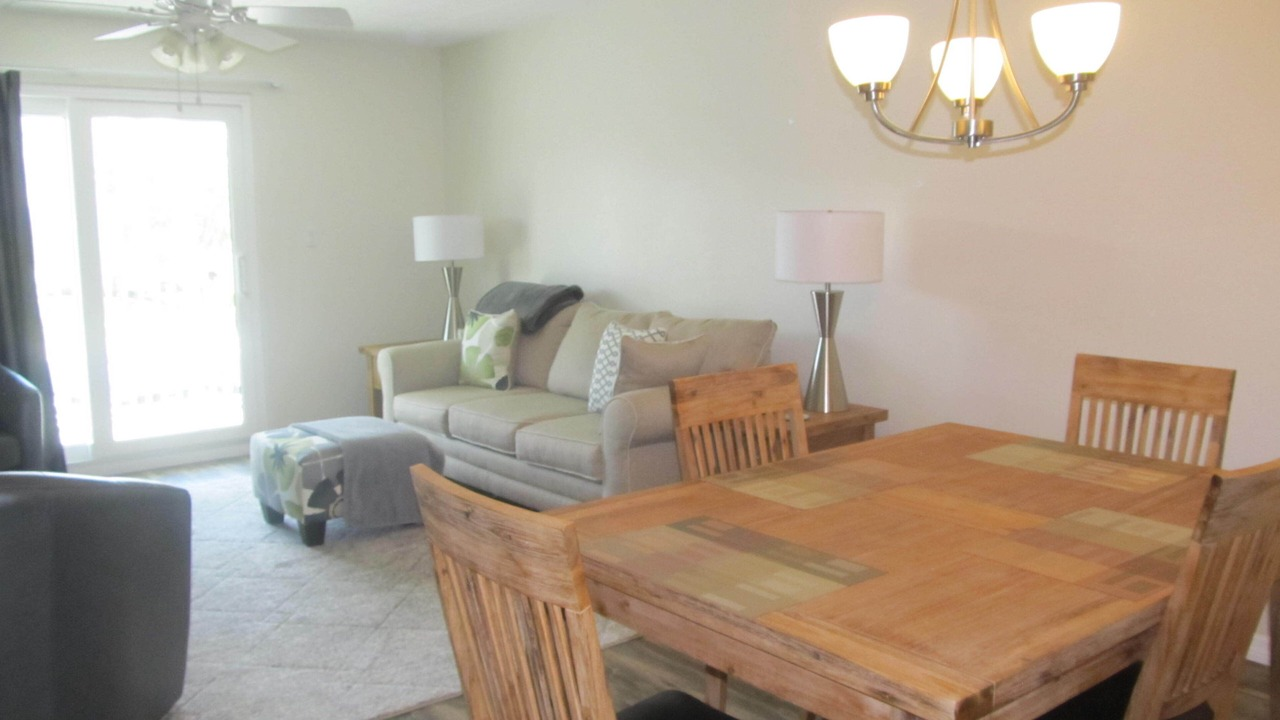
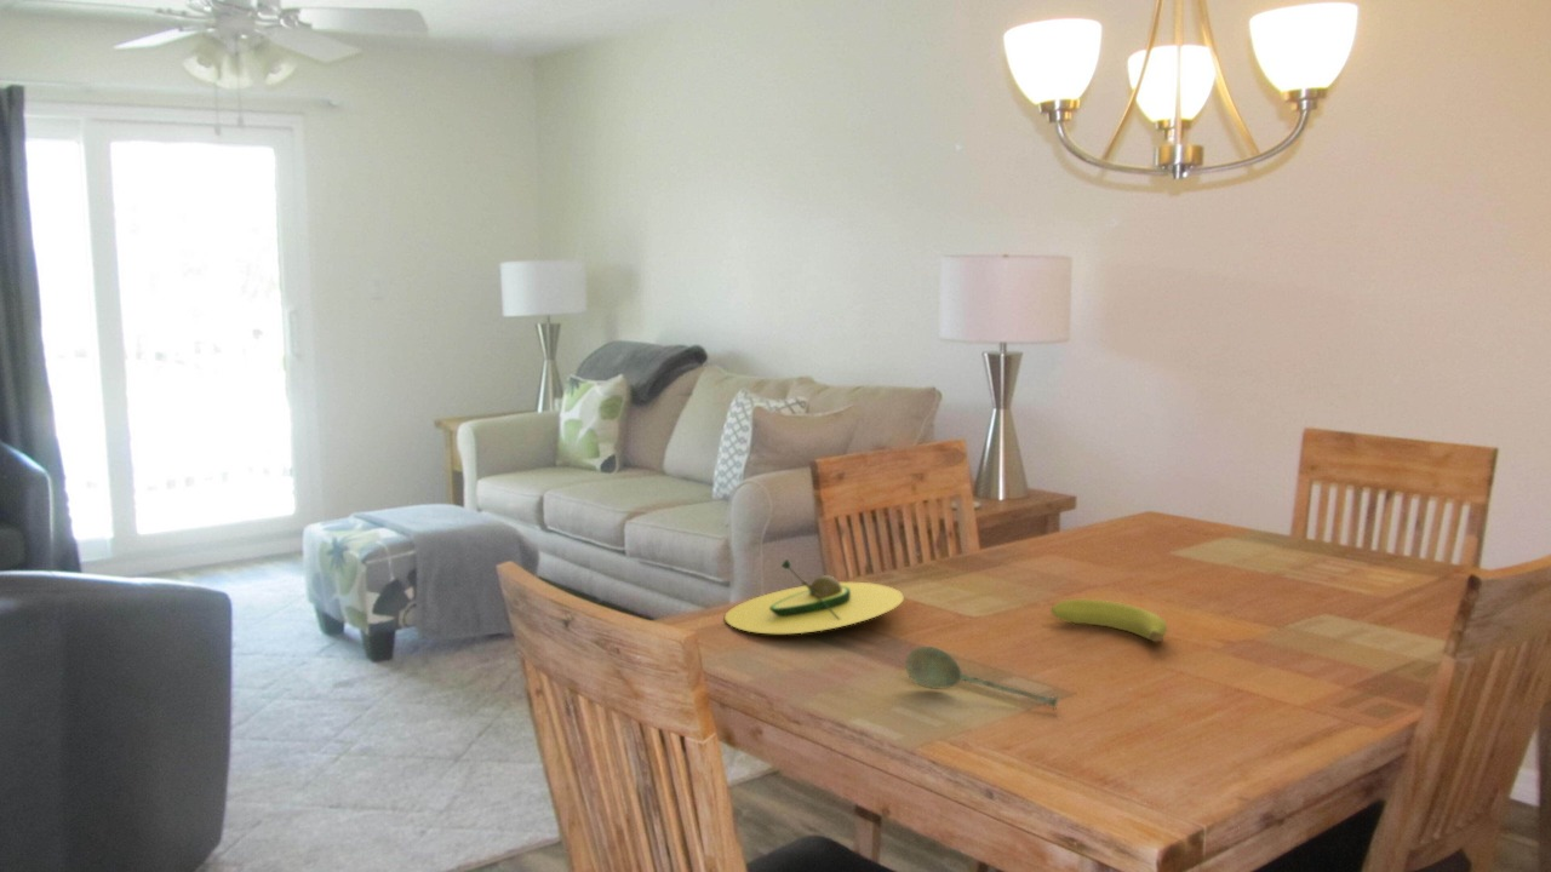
+ soupspoon (978, 678)
+ fruit (1109, 620)
+ avocado (813, 593)
